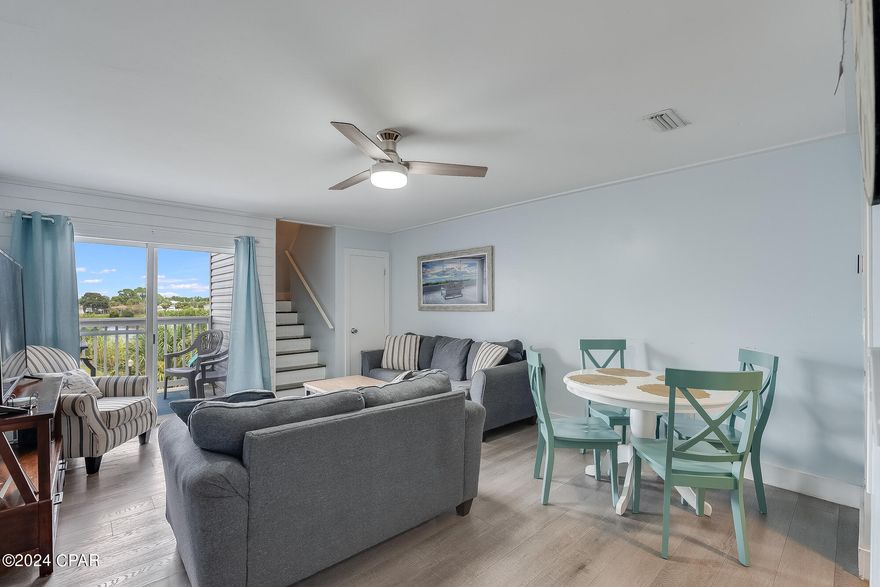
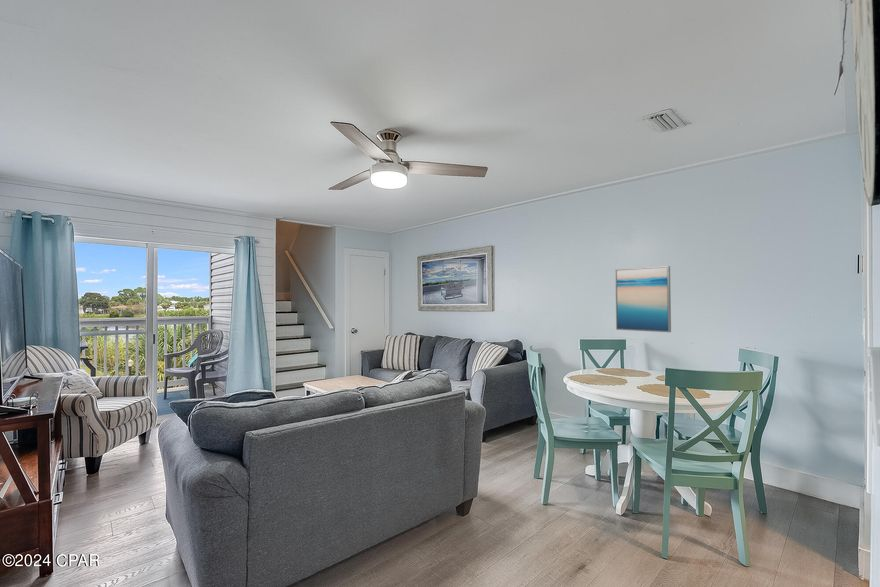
+ wall art (642, 299)
